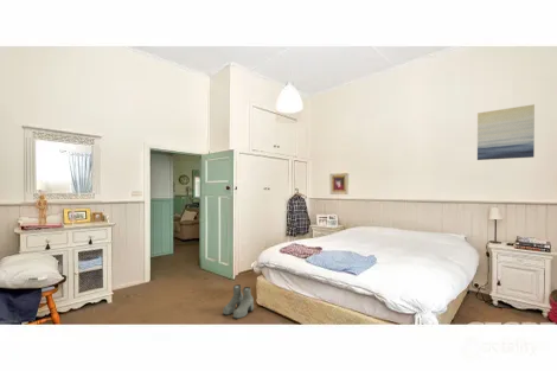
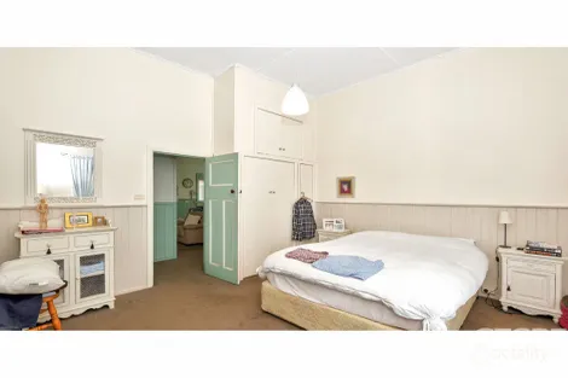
- wall art (504, 134)
- boots (238, 300)
